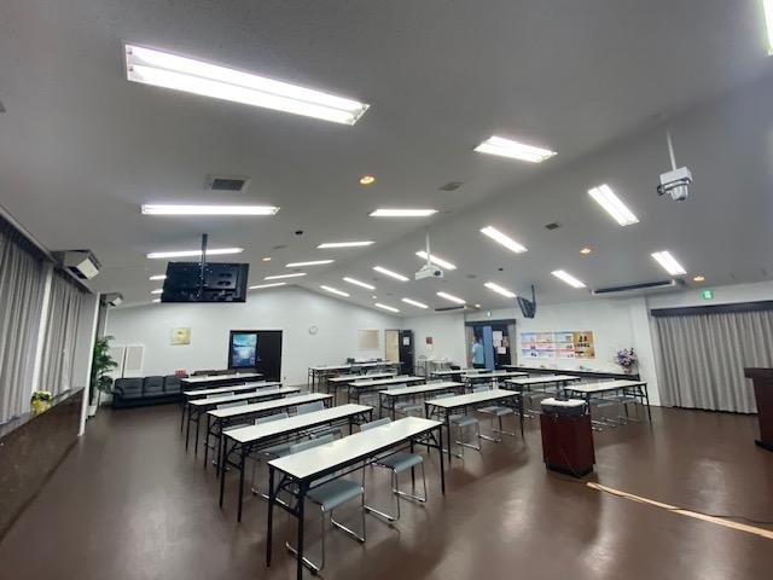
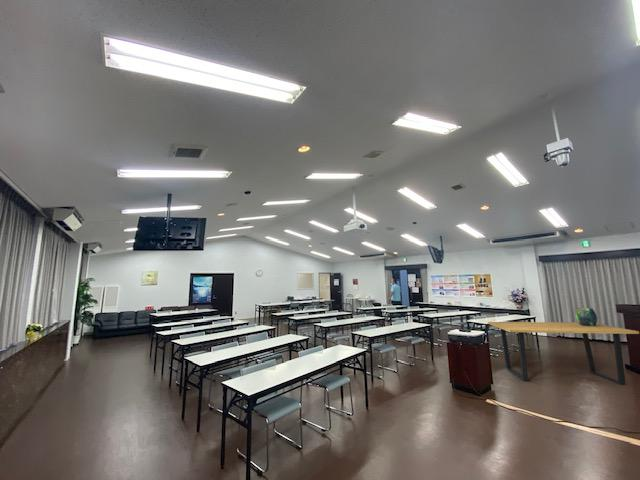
+ decorative urn (586, 316)
+ dining table (556, 332)
